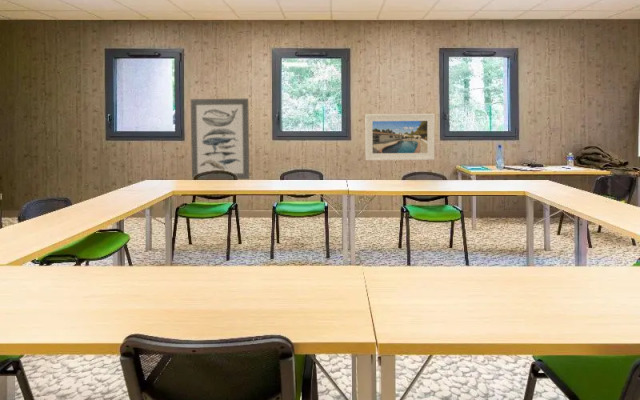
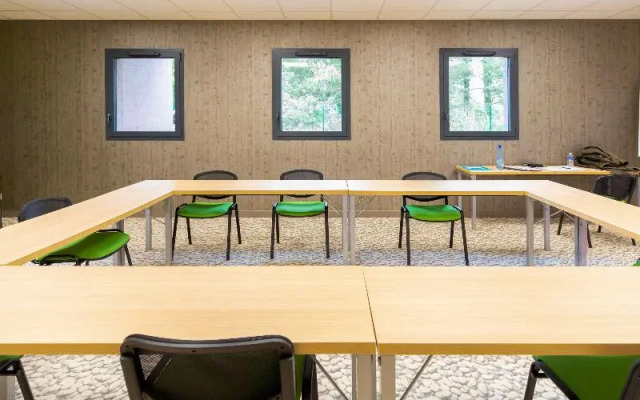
- wall art (220, 139)
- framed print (399, 137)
